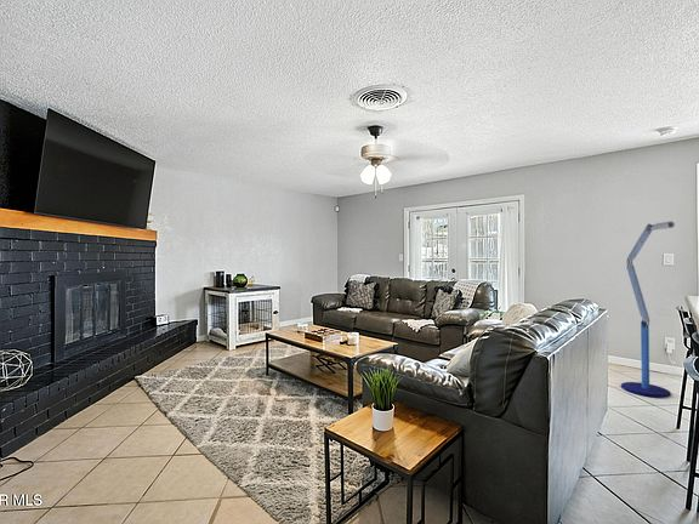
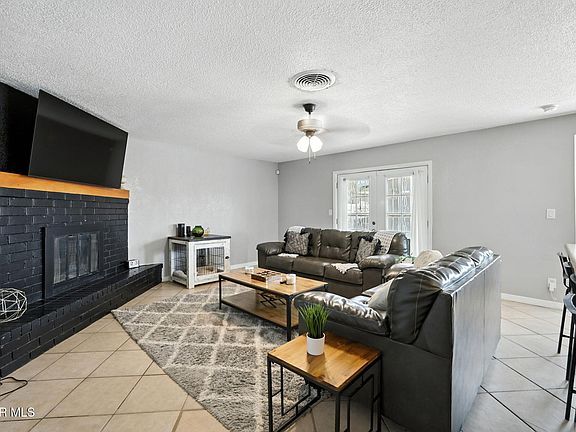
- floor lamp (646, 308)
